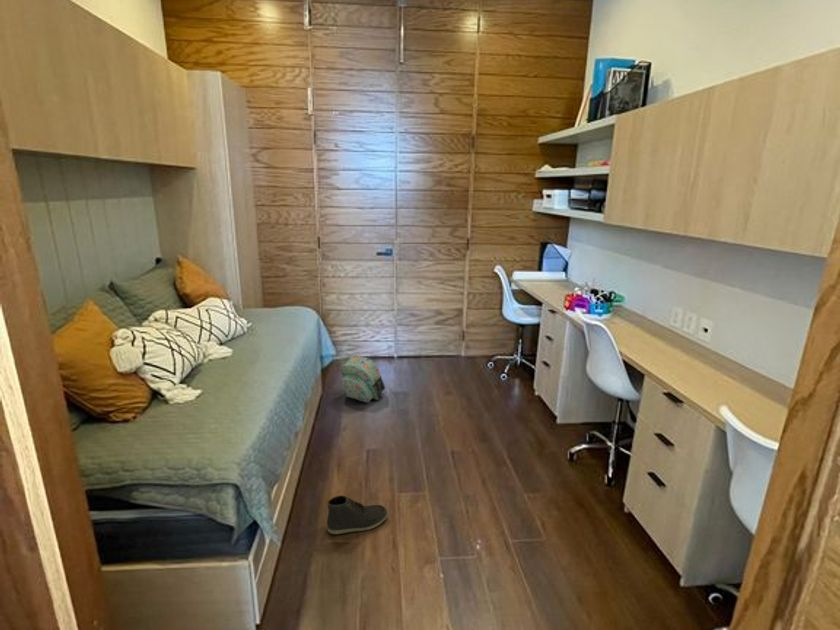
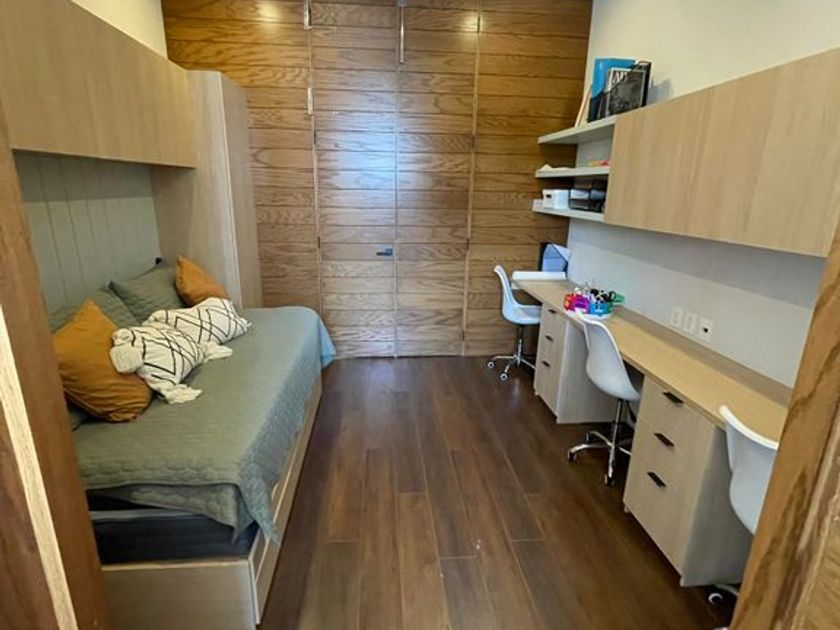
- backpack (362, 376)
- sneaker (358, 510)
